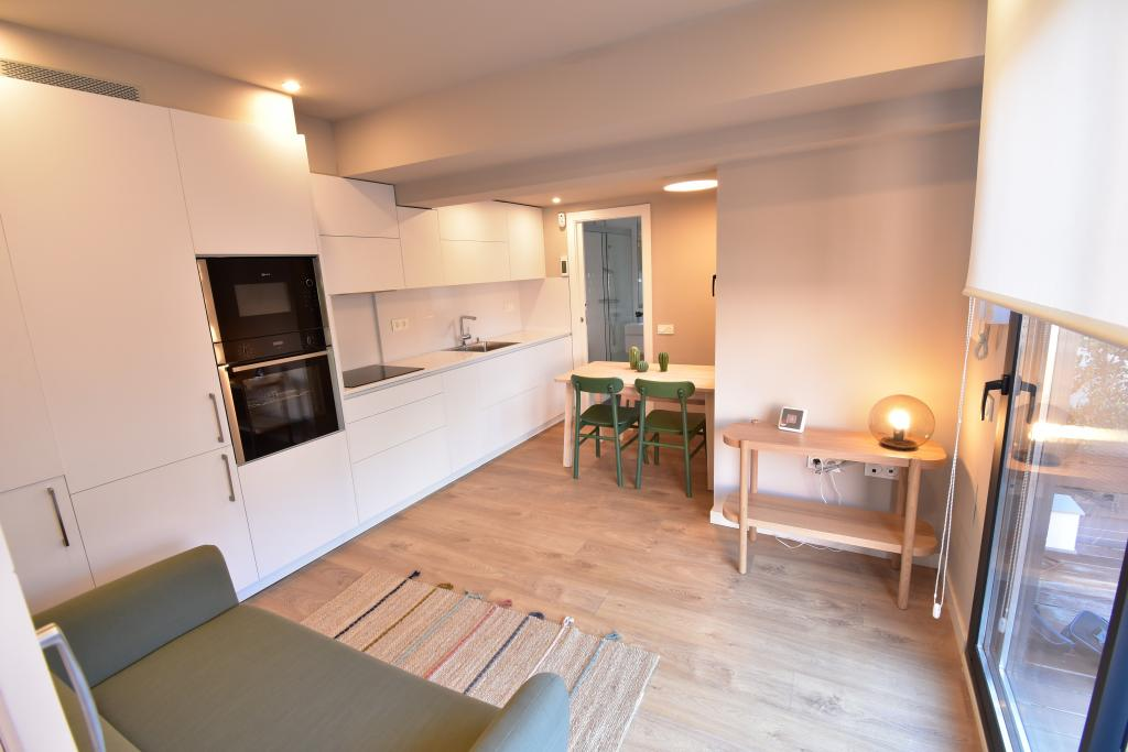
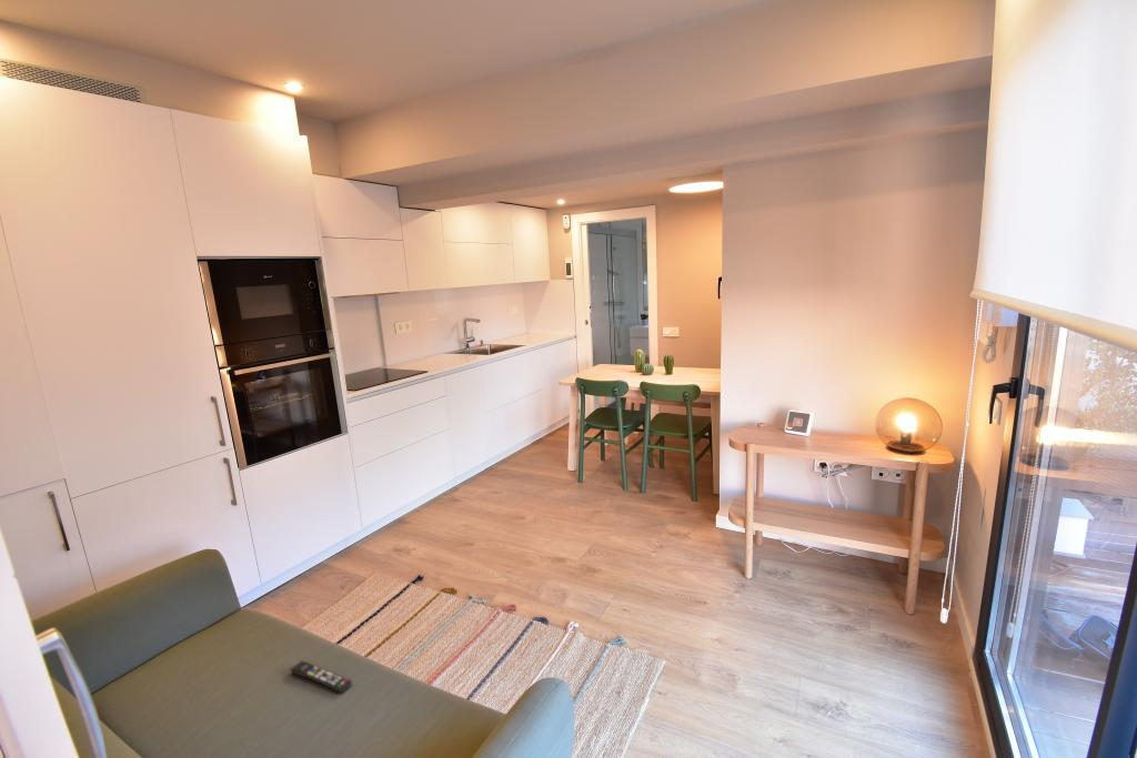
+ remote control (320, 675)
